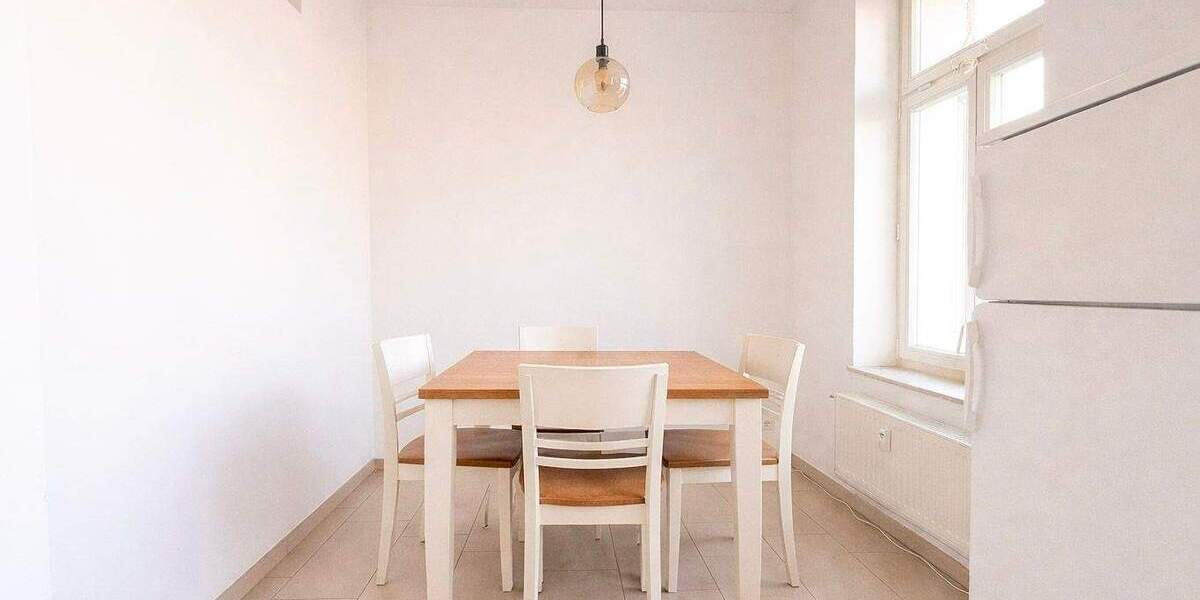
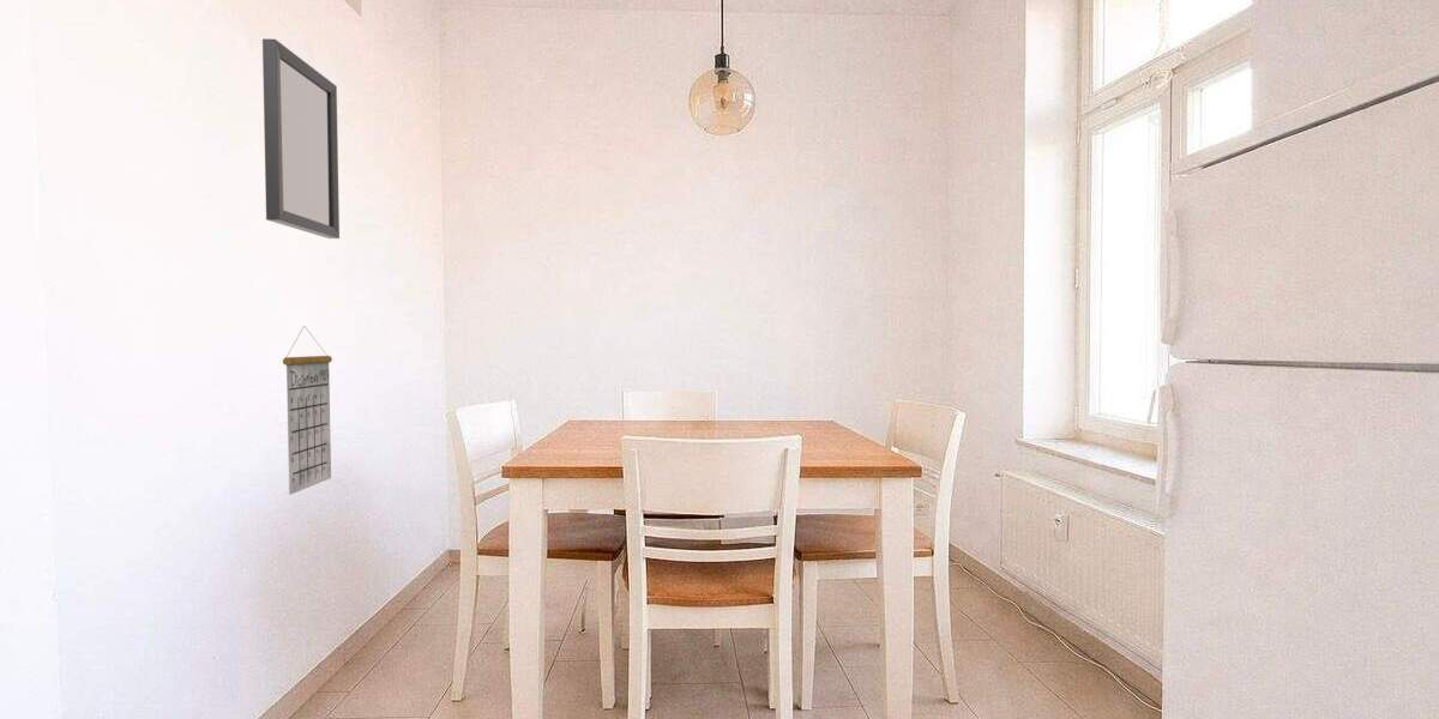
+ calendar (309, 405)
+ home mirror (303, 147)
